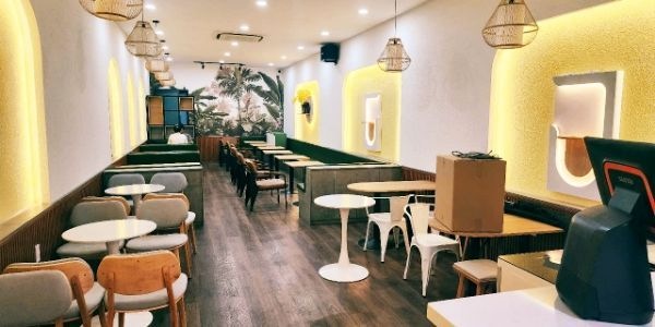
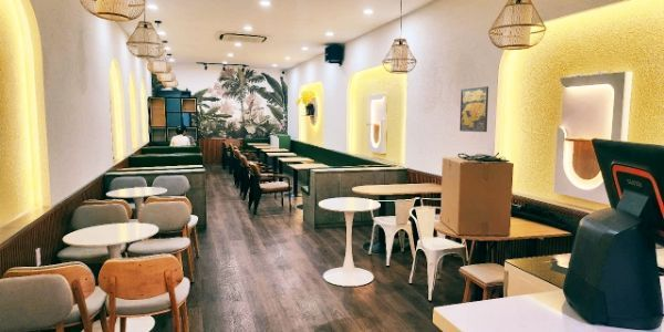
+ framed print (473, 110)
